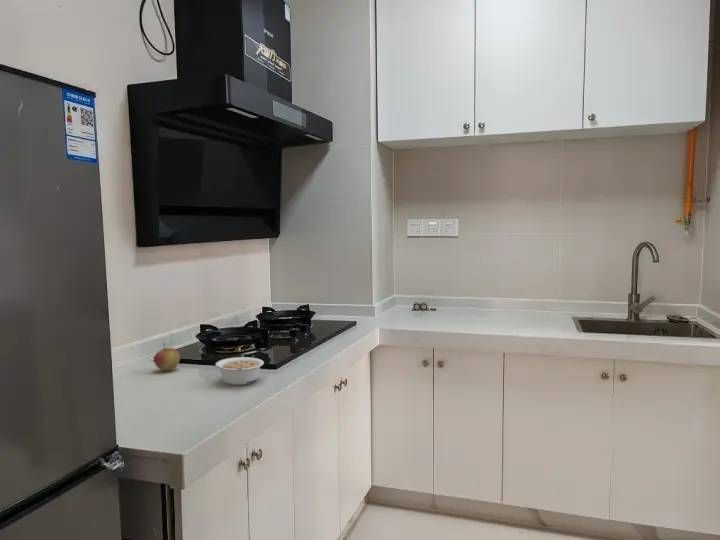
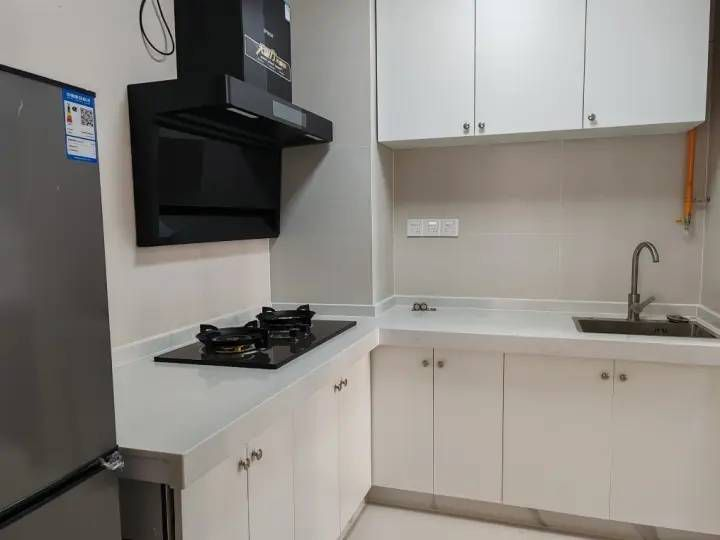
- legume (241, 370)
- apple (166, 356)
